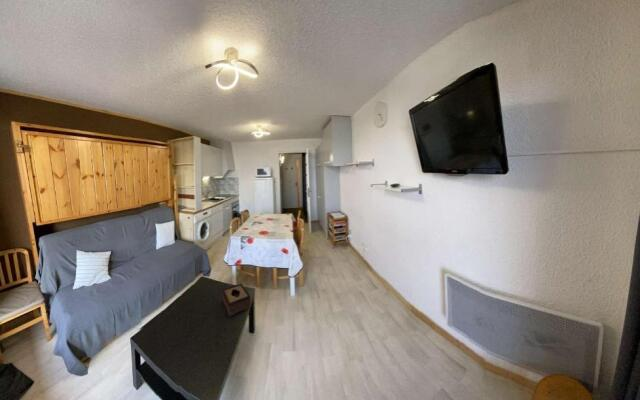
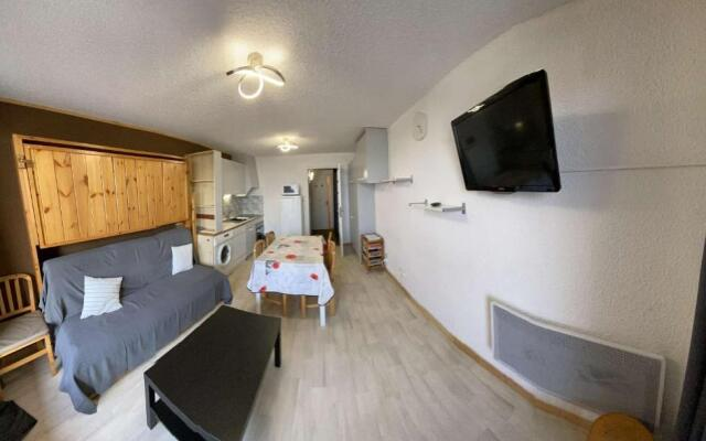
- tissue box (236, 298)
